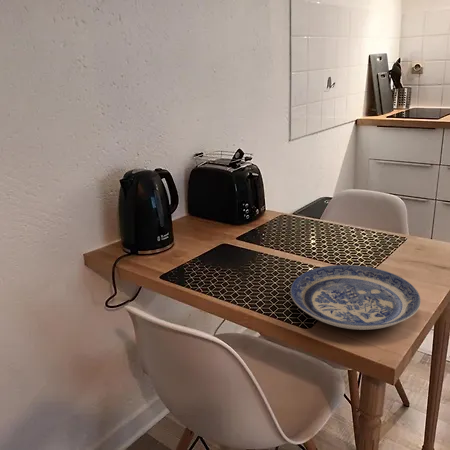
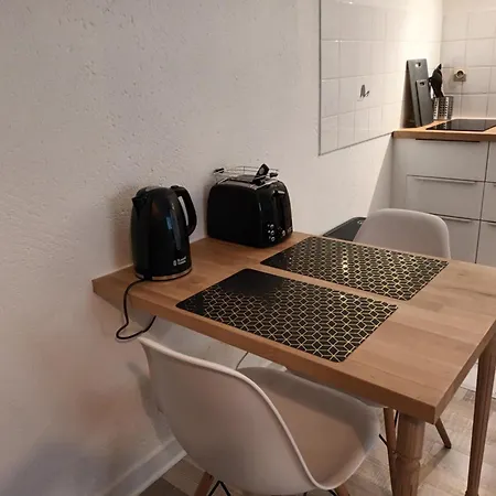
- plate (352, 299)
